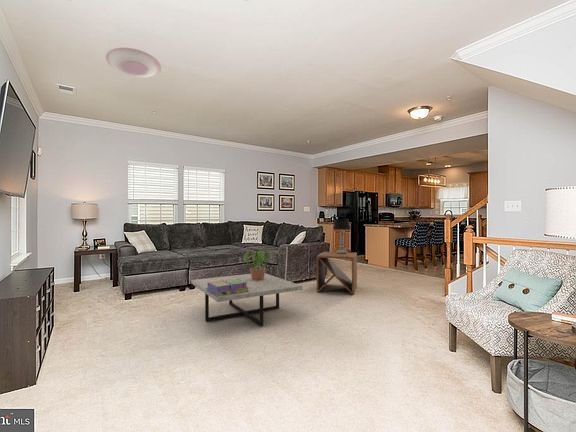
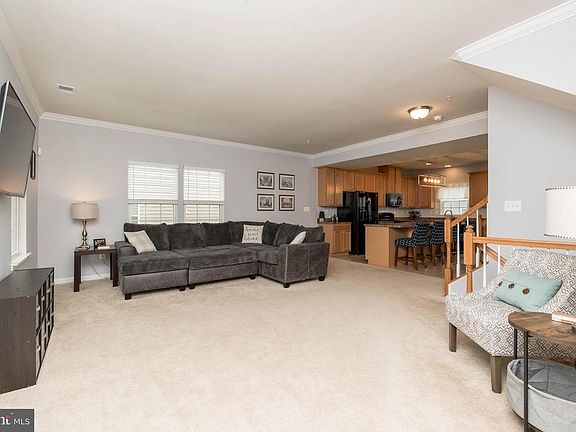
- table lamp (341, 235)
- stack of books (227, 286)
- ceiling light (134, 66)
- coffee table (244, 297)
- side table (337, 271)
- potted plant (256, 265)
